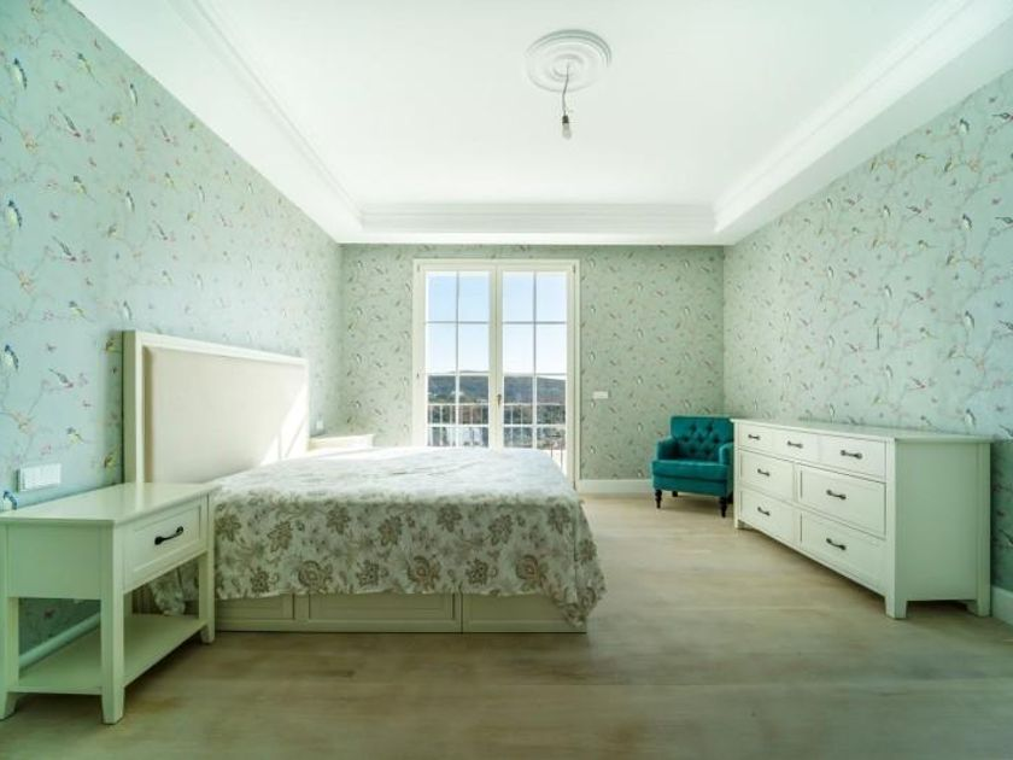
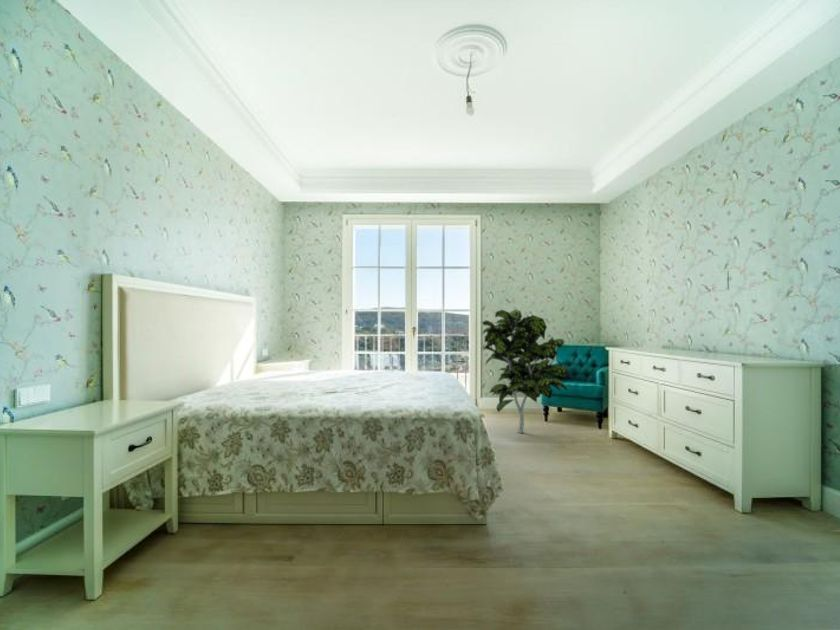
+ indoor plant (524, 371)
